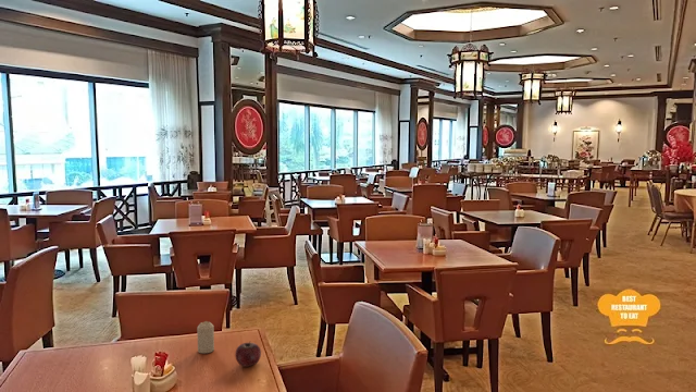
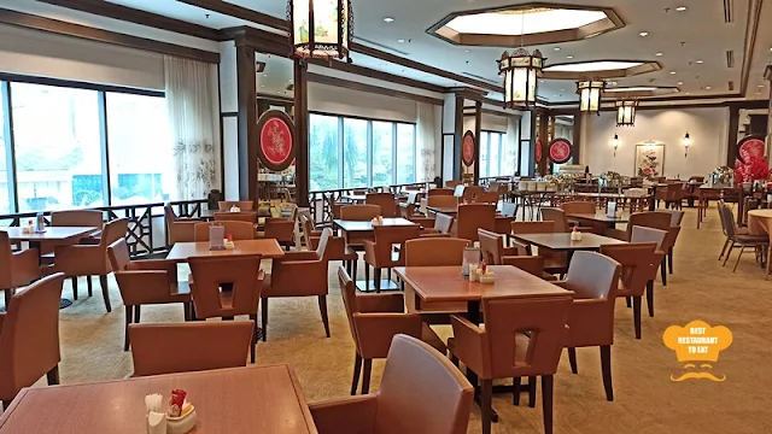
- apple (248, 352)
- candle (206, 336)
